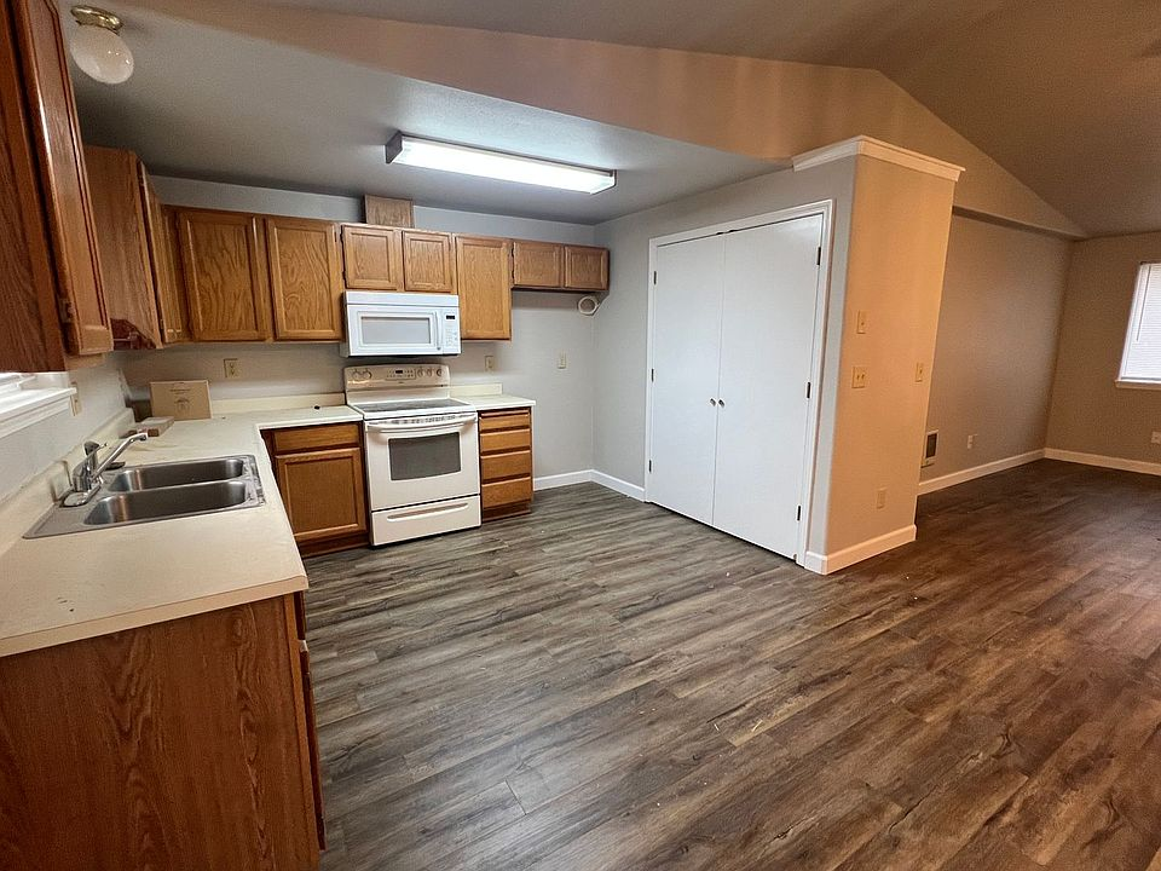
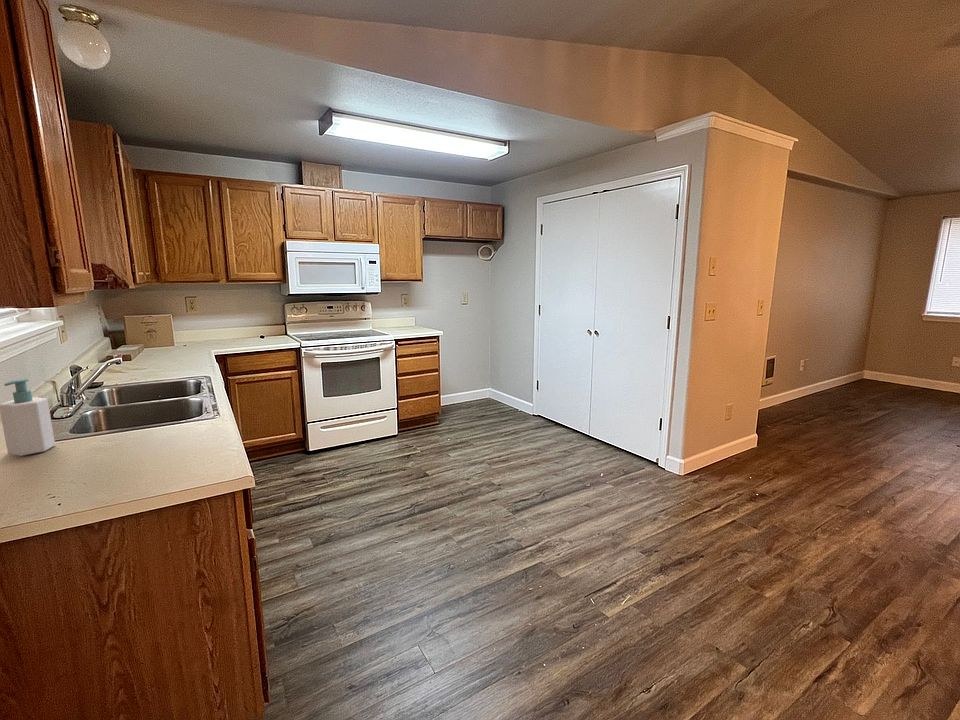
+ soap bottle (26, 415)
